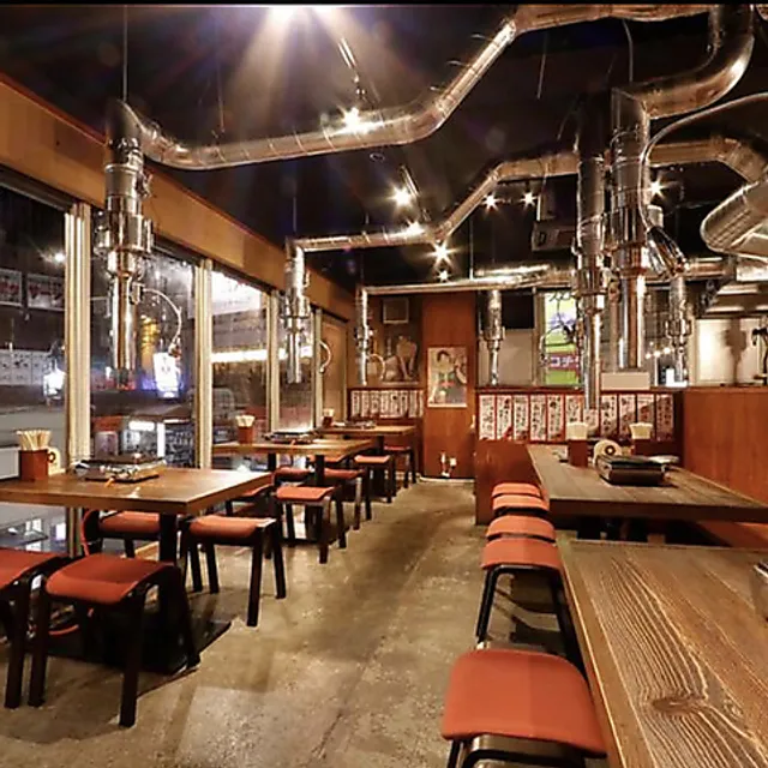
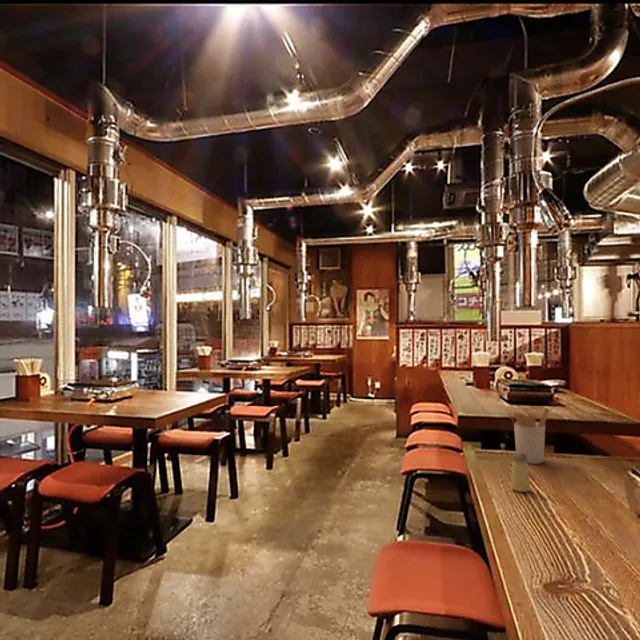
+ utensil holder (528, 434)
+ saltshaker (520, 471)
